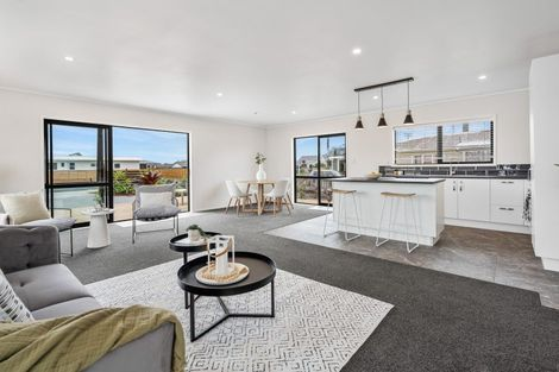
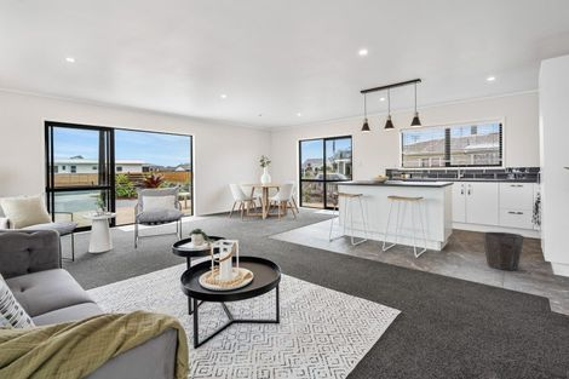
+ waste bin (501, 249)
